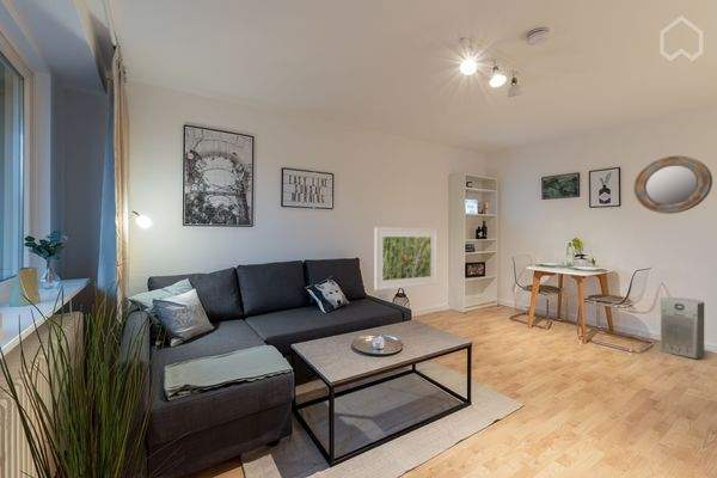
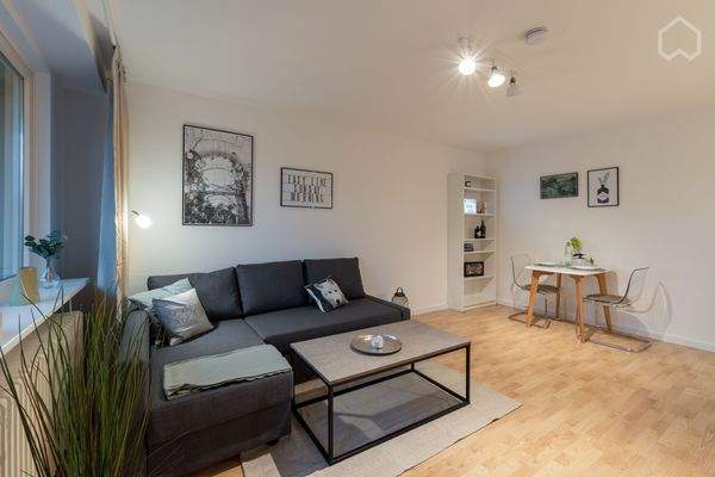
- fan (681, 325)
- home mirror (669, 184)
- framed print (407, 257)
